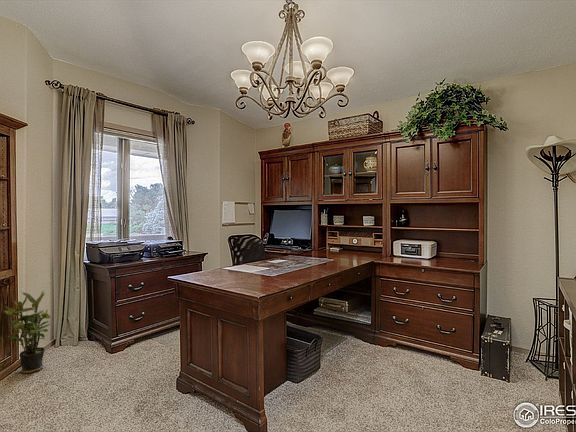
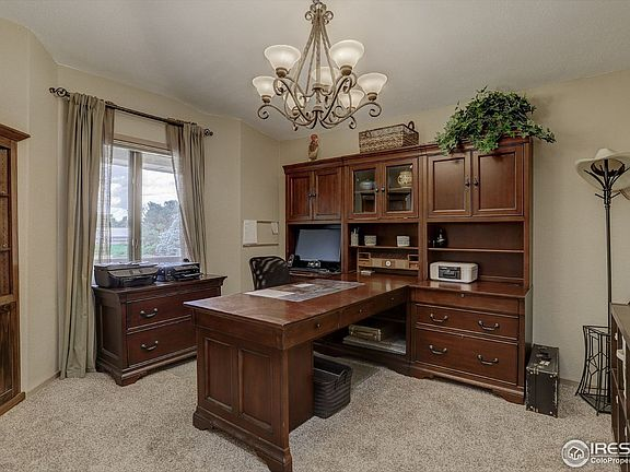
- potted plant (27, 331)
